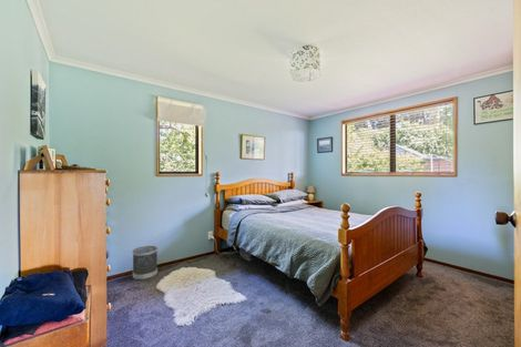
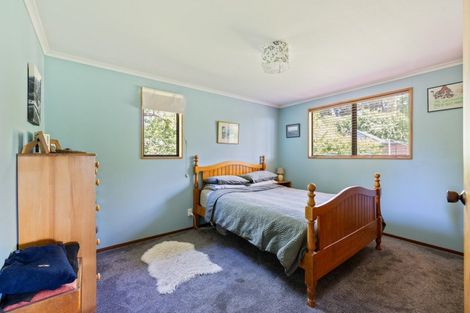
- wastebasket (145, 262)
